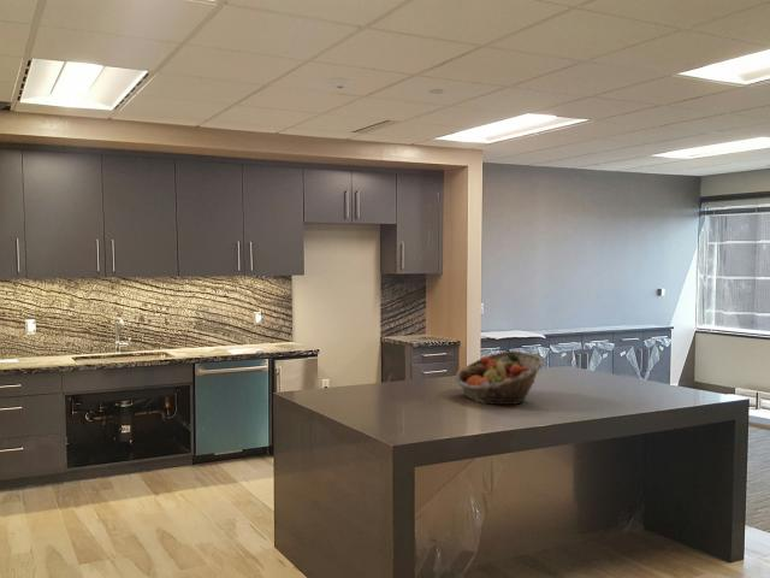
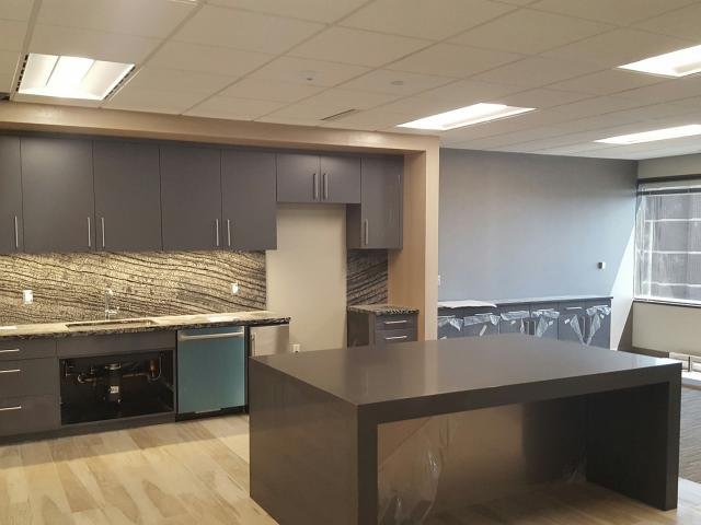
- fruit basket (498, 376)
